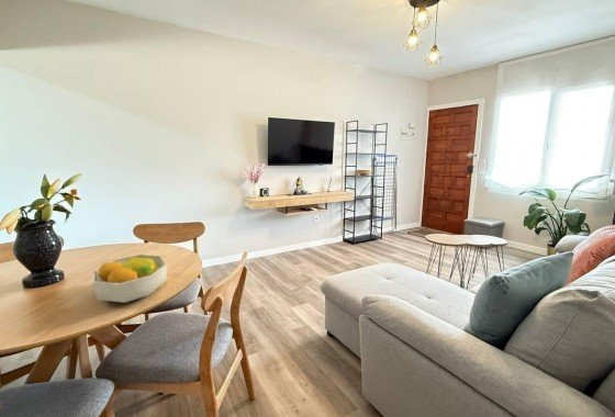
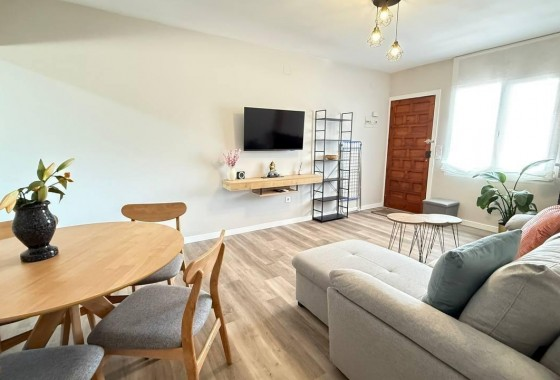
- fruit bowl (132, 273)
